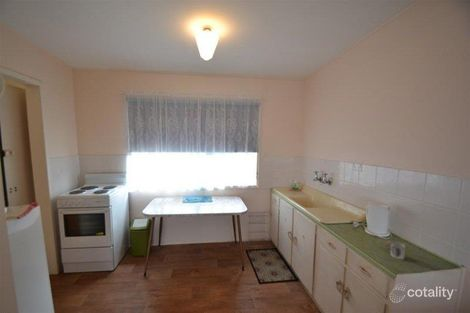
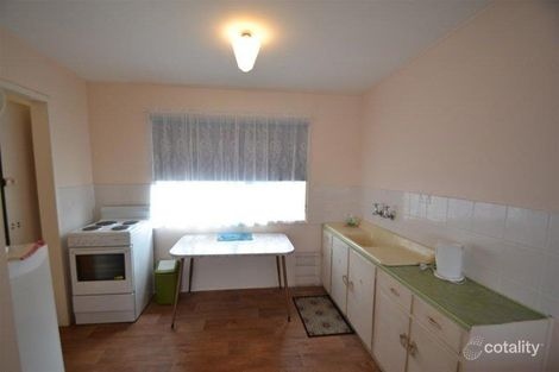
- cup (394, 249)
